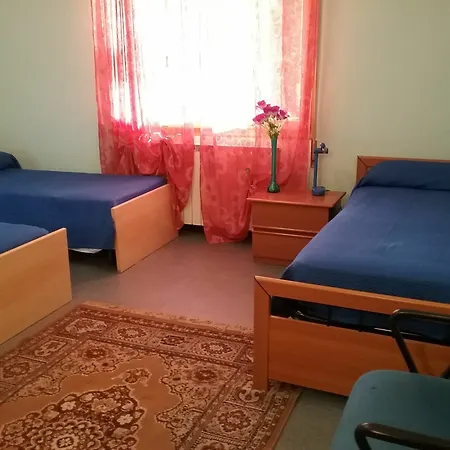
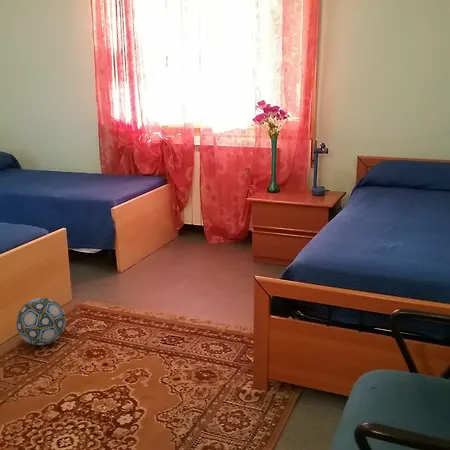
+ ball (41, 321)
